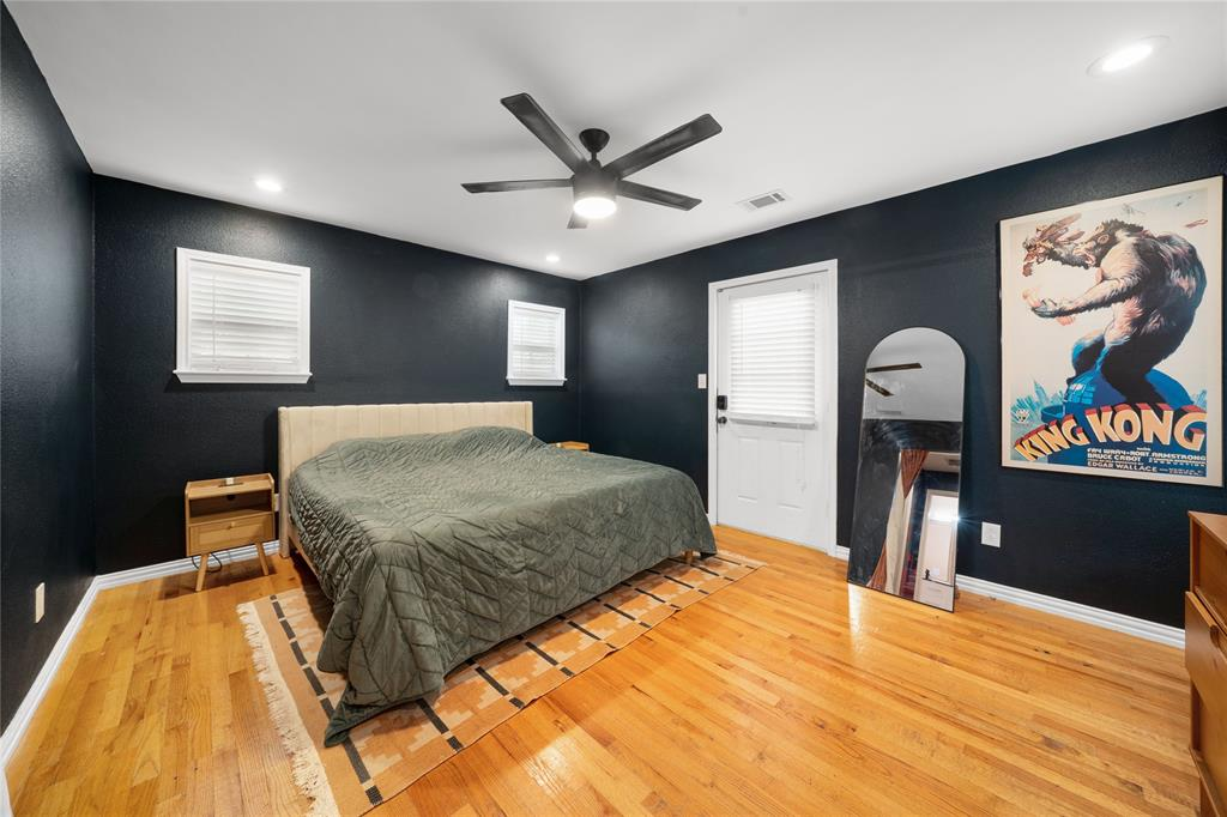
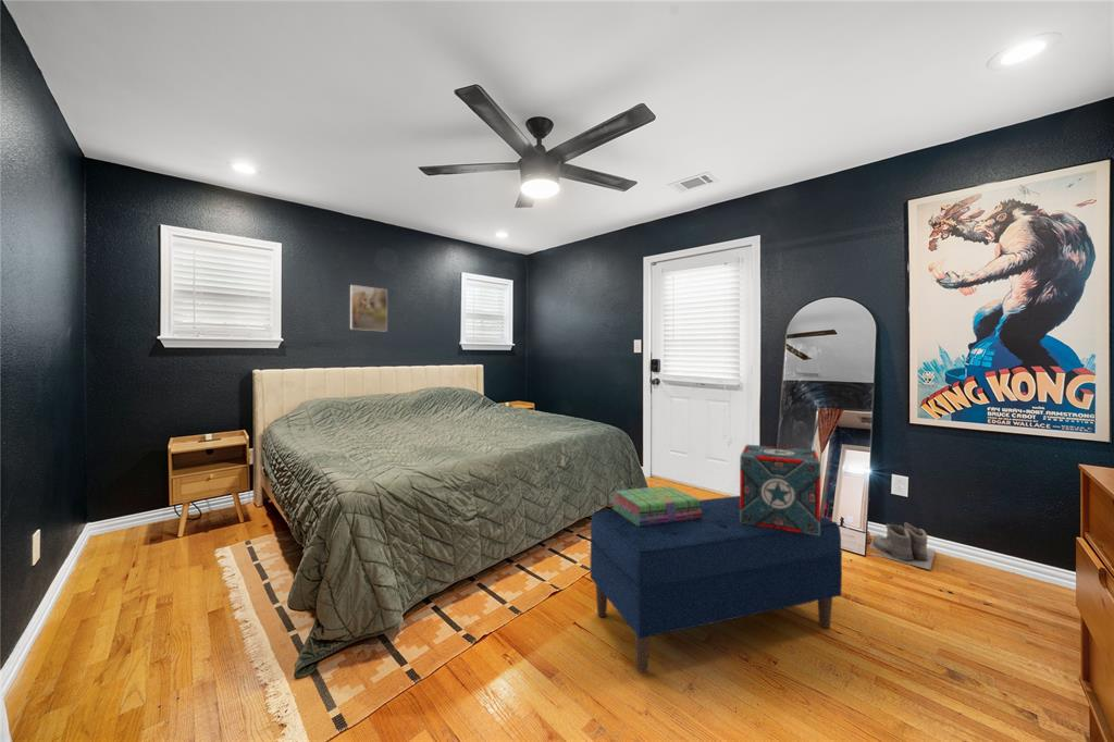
+ stack of books (655, 504)
+ boots (900, 536)
+ bench (710, 568)
+ decorative box (779, 484)
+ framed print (369, 308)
